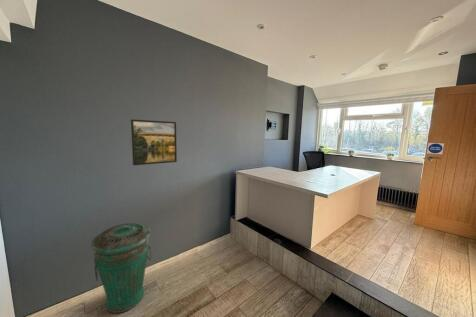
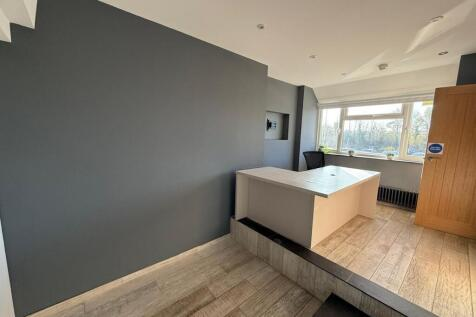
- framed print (155, 142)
- trash can (124, 263)
